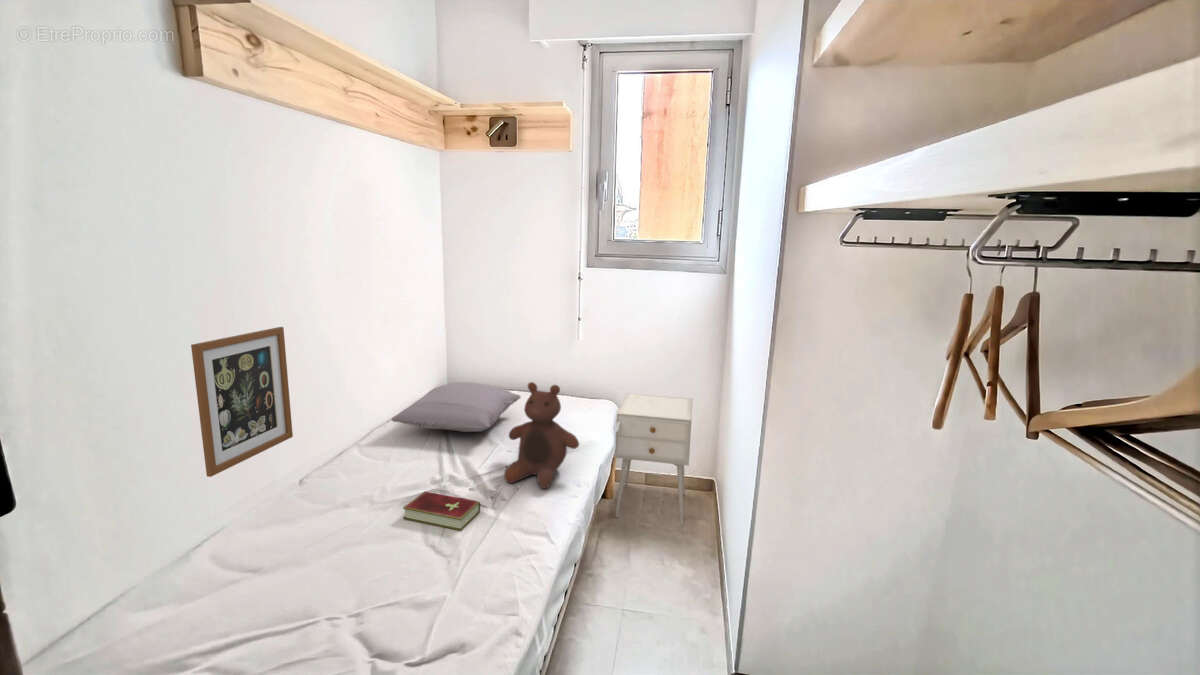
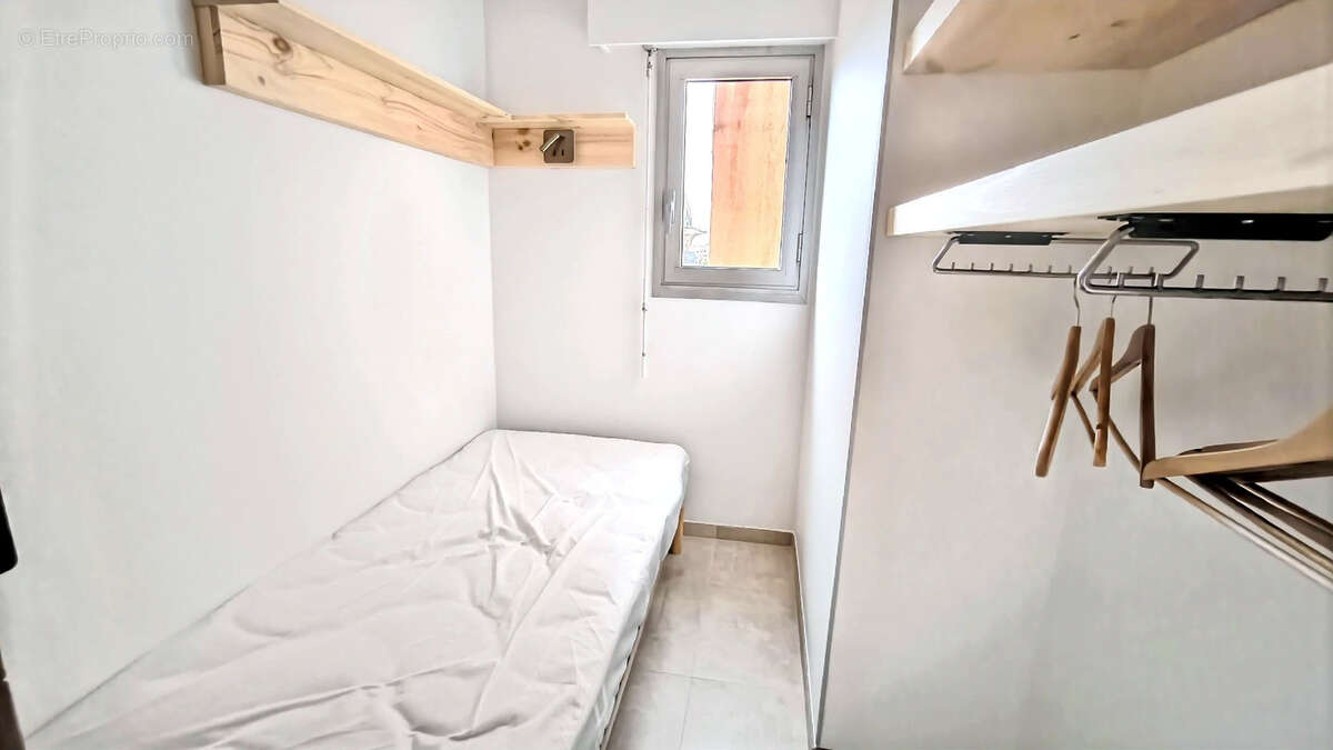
- wall art (247, 396)
- hardcover book (442, 509)
- stuffed bear (537, 432)
- nightstand (654, 456)
- pillow (460, 408)
